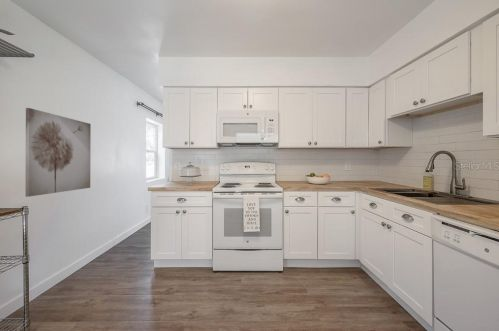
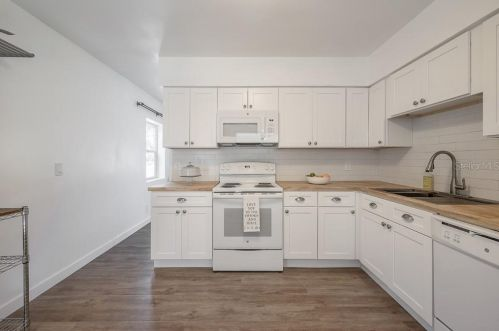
- wall art (63, 154)
